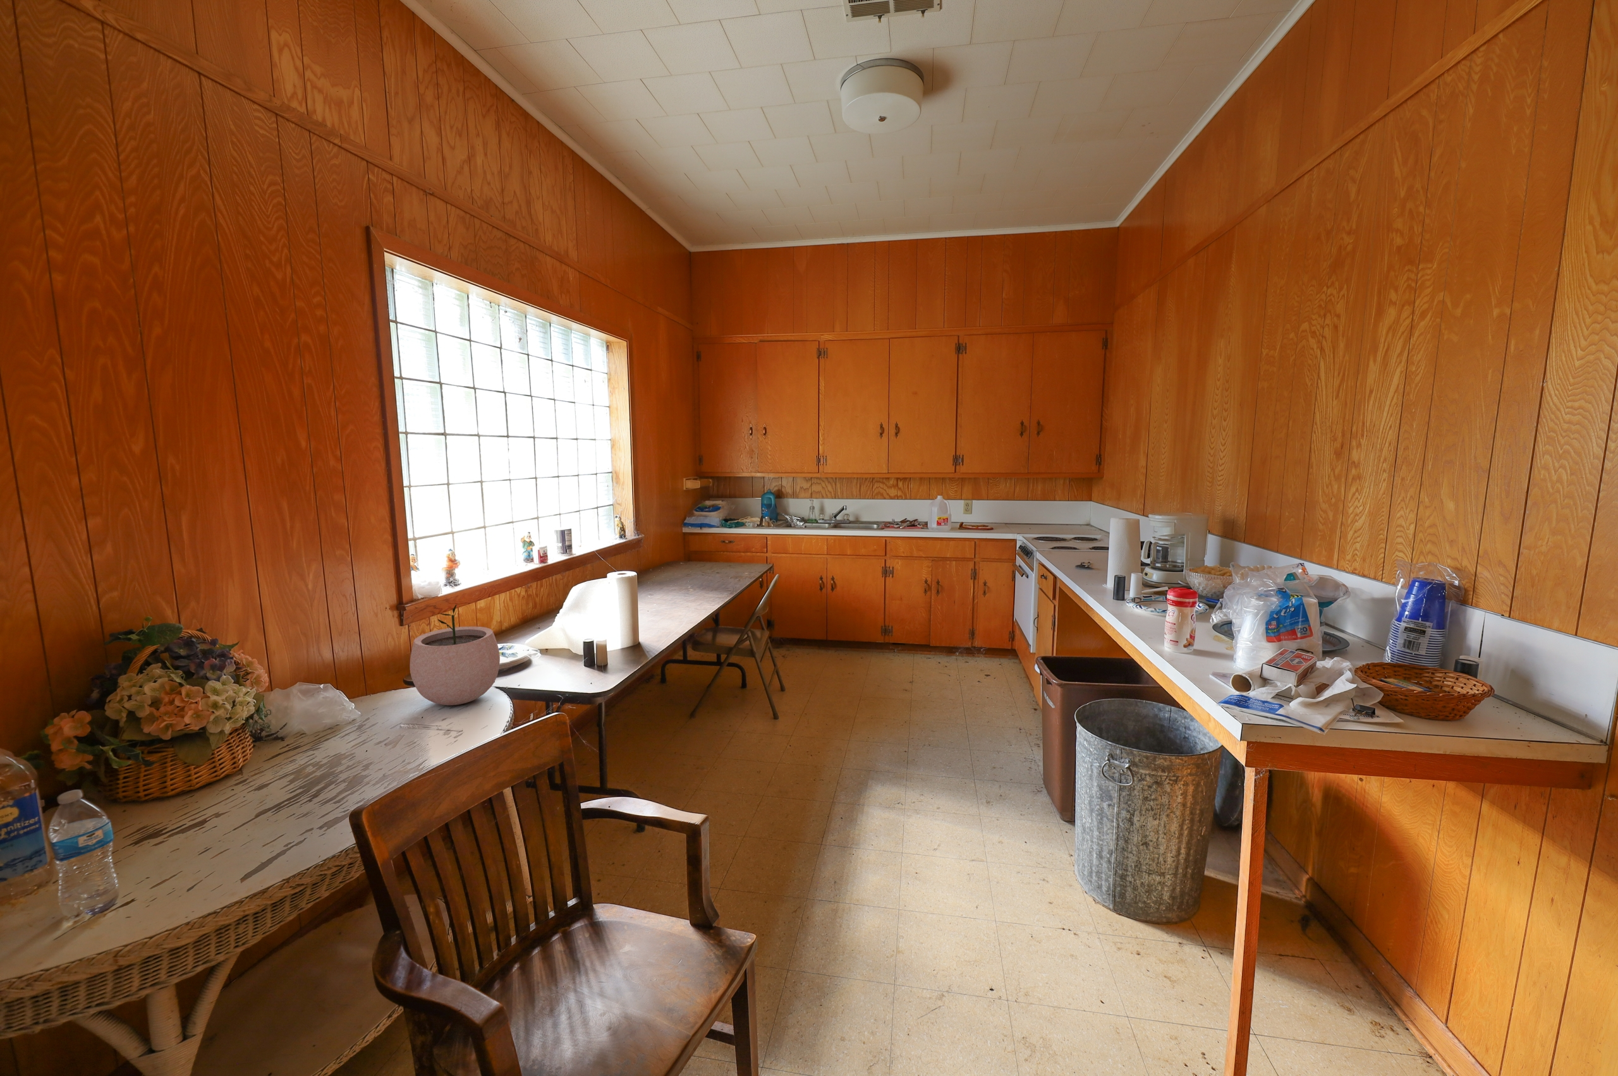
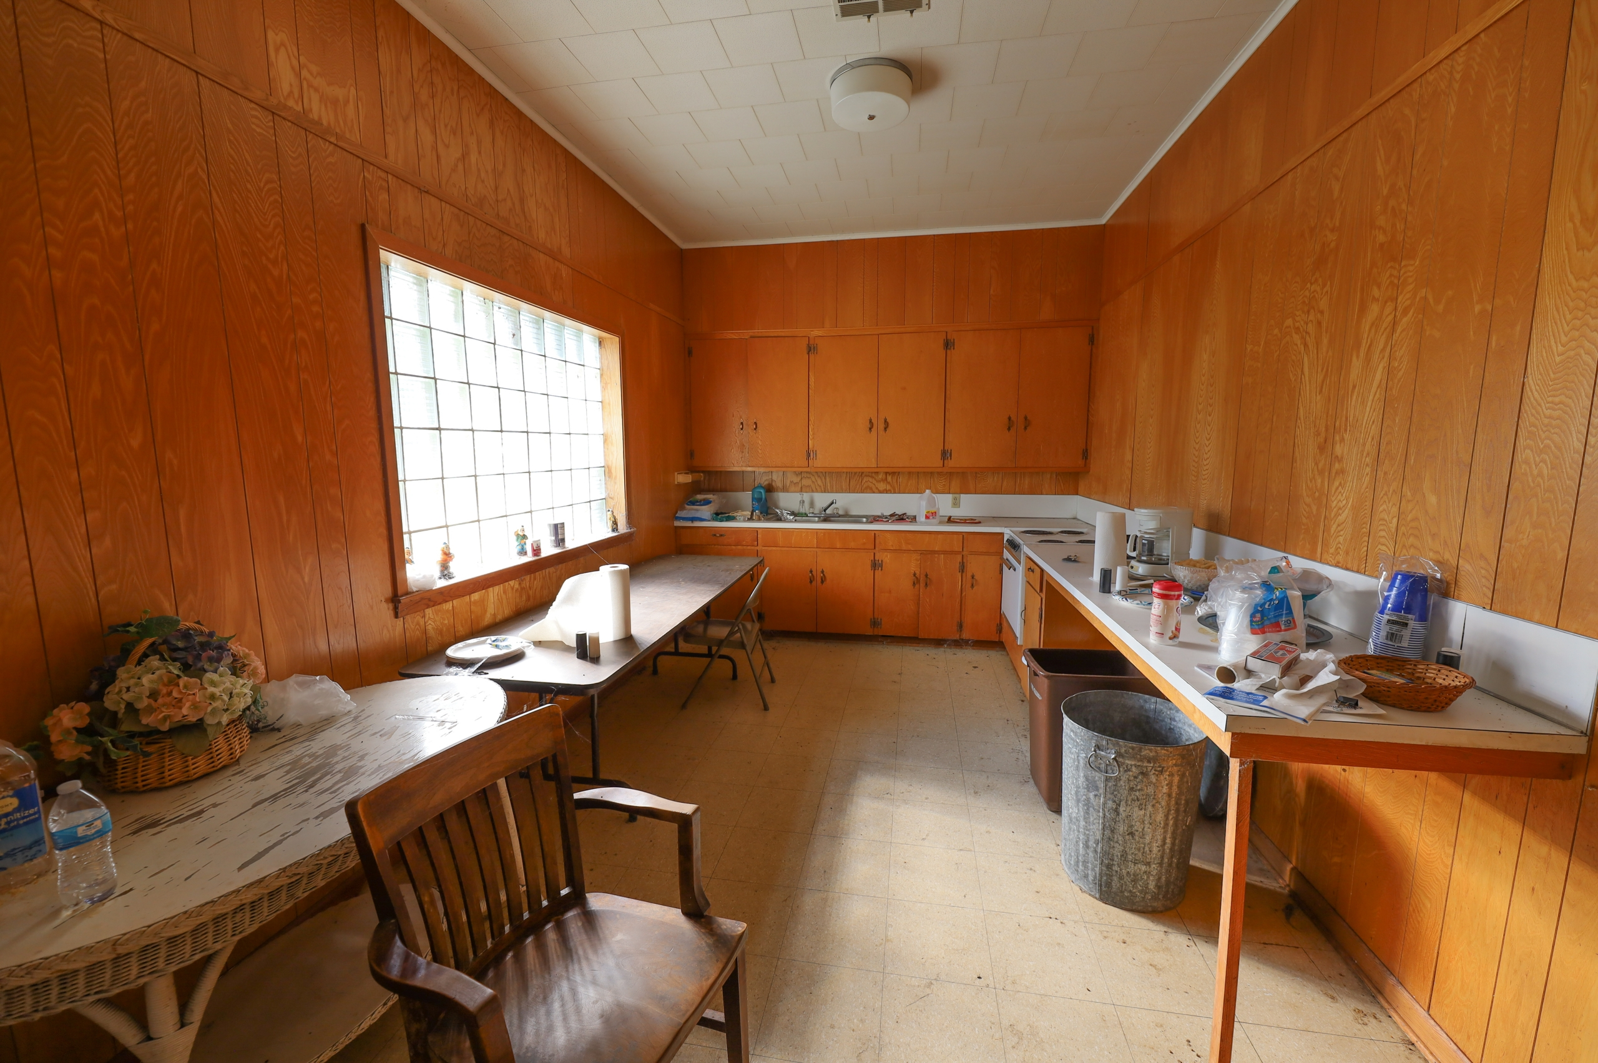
- plant pot (455, 654)
